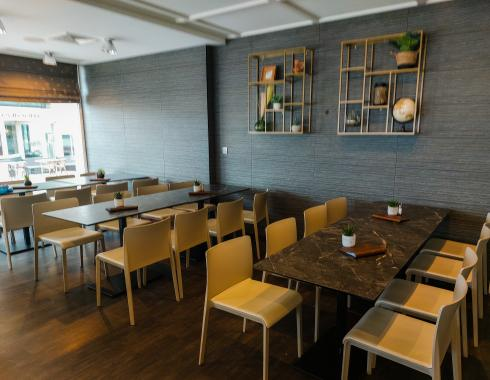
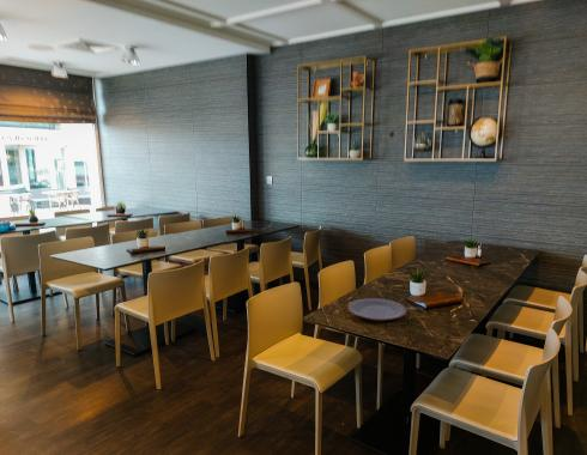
+ plate (376, 310)
